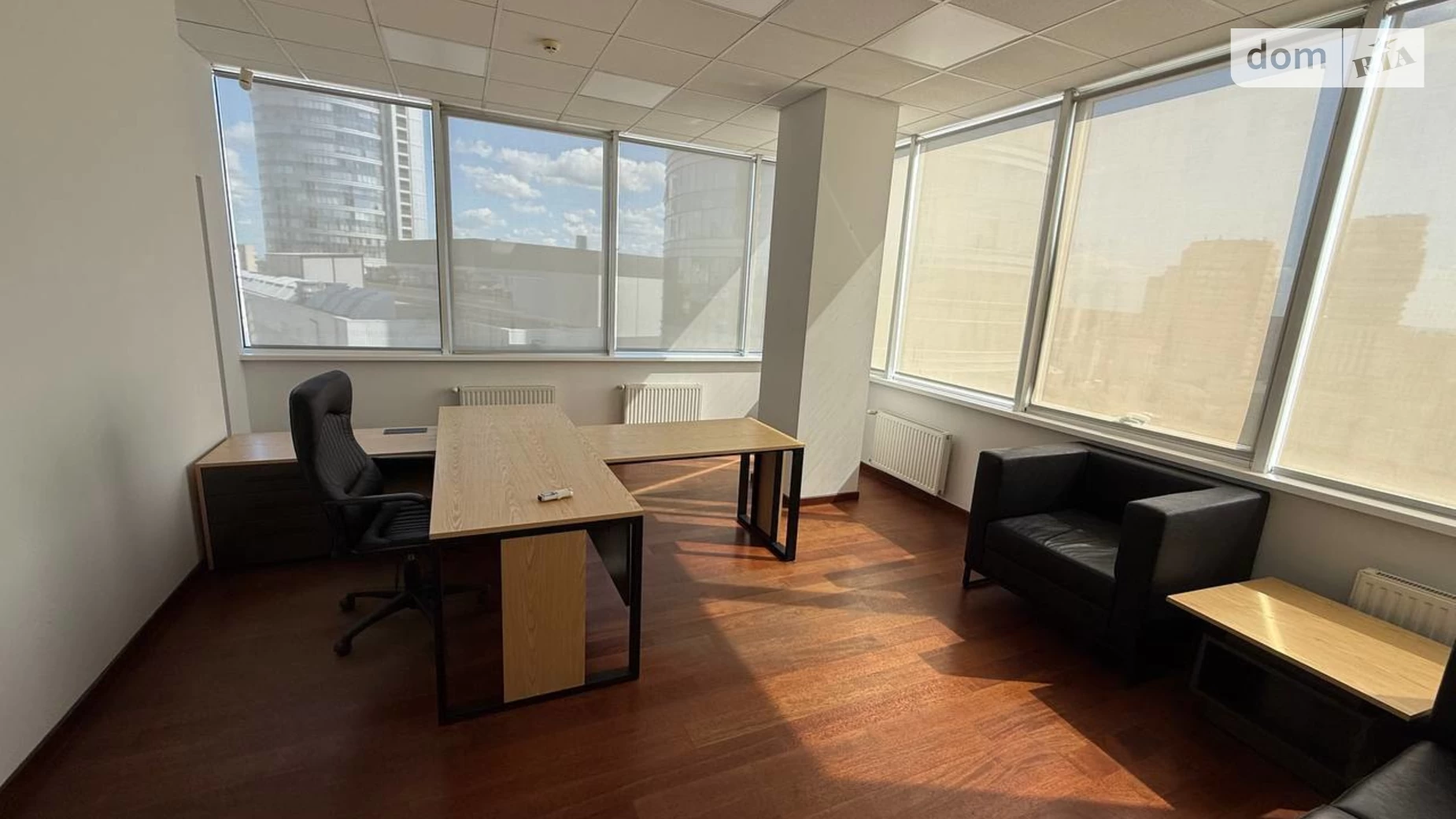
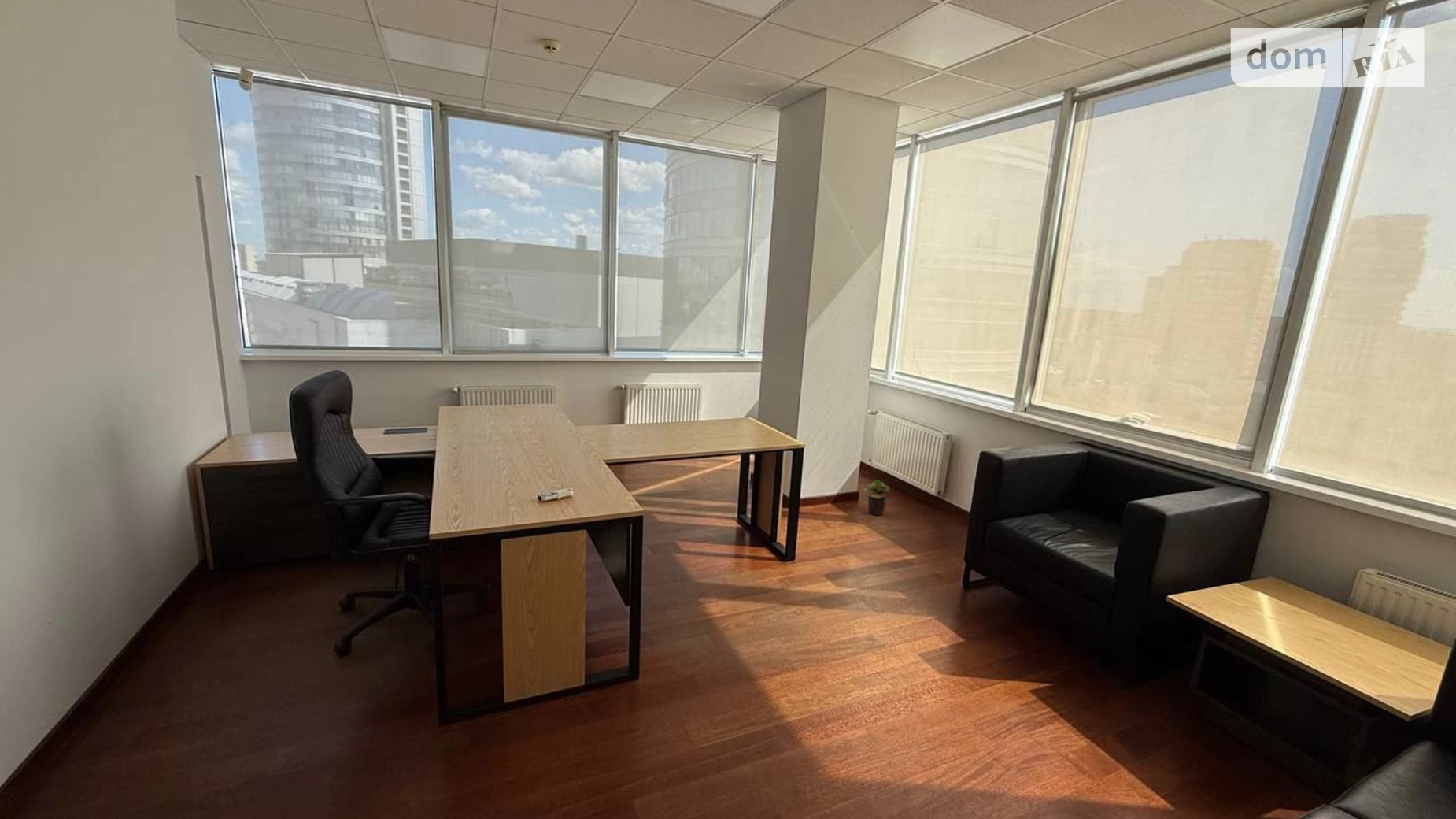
+ potted plant (875, 495)
